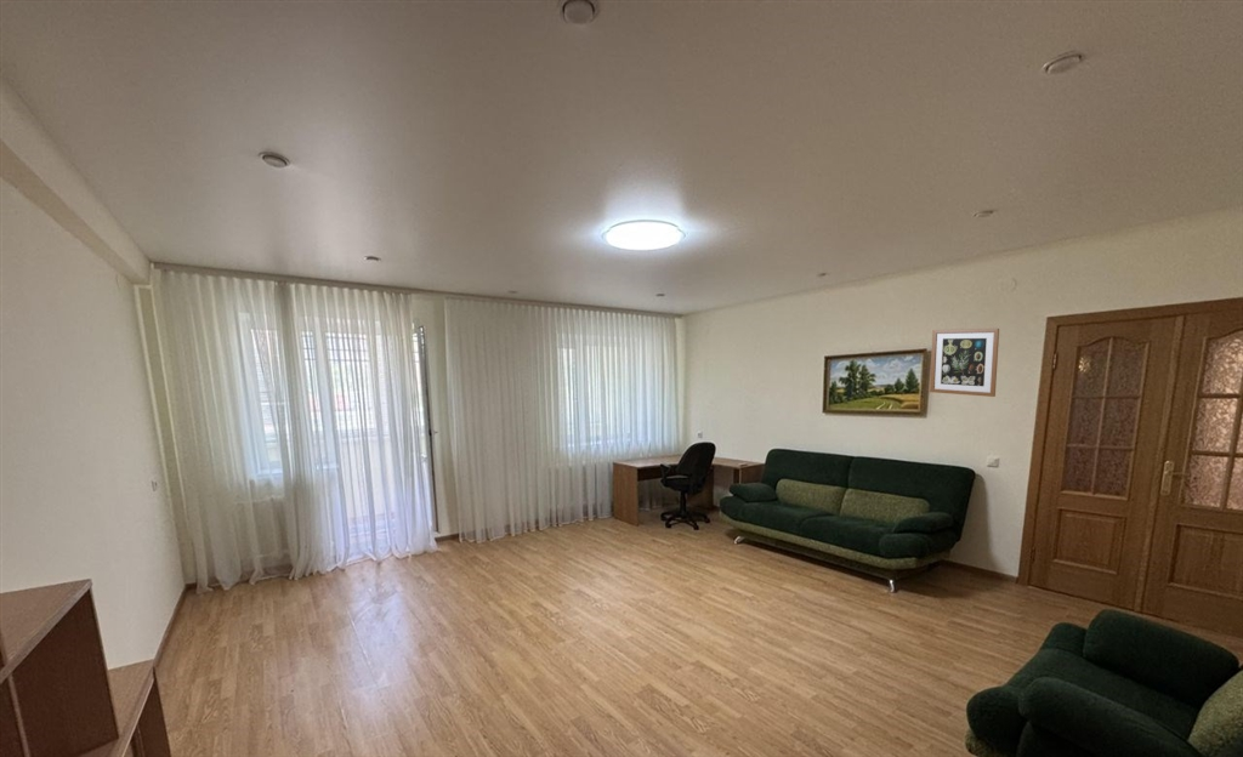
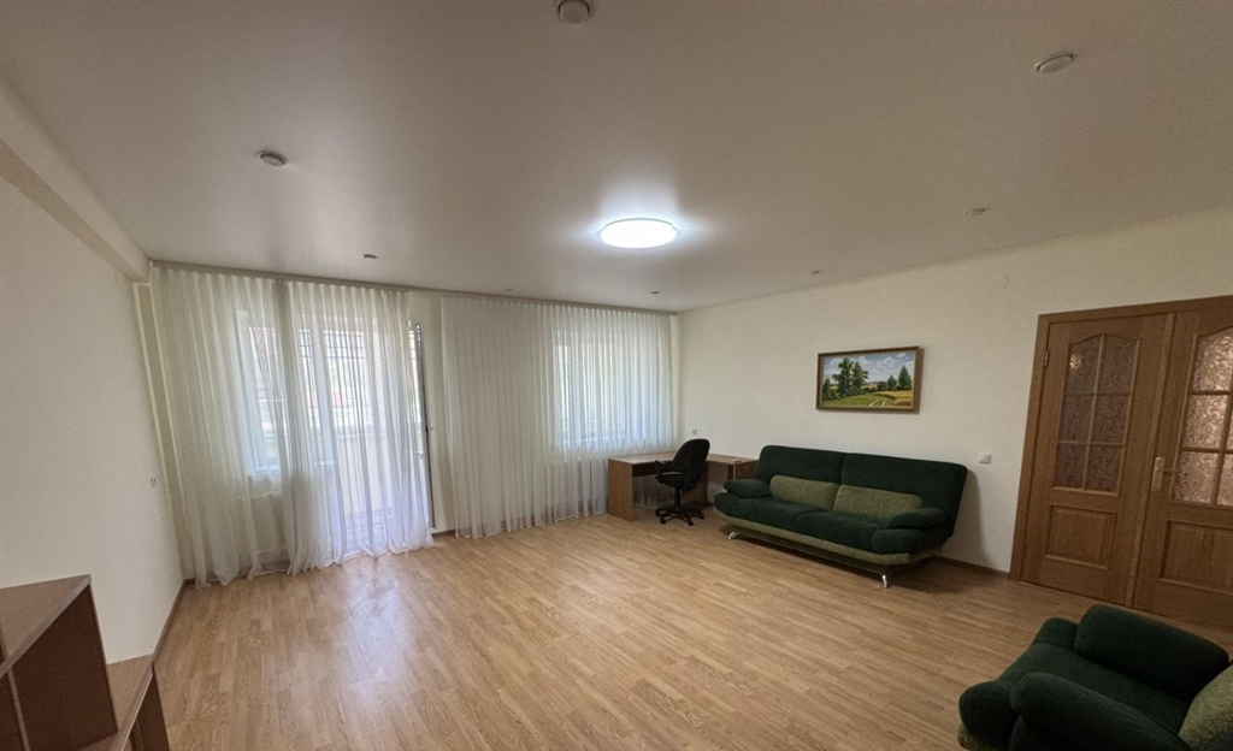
- wall art (963, 362)
